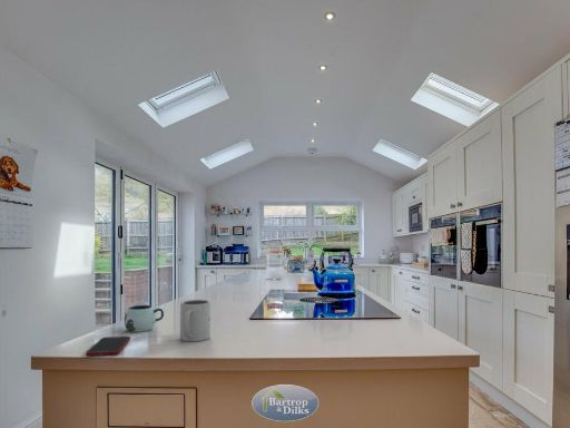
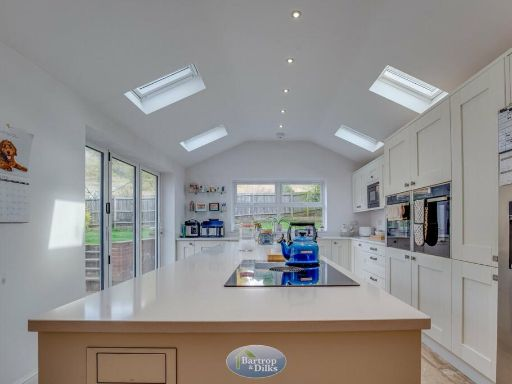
- mug (193, 320)
- mug (144, 318)
- cell phone (109, 346)
